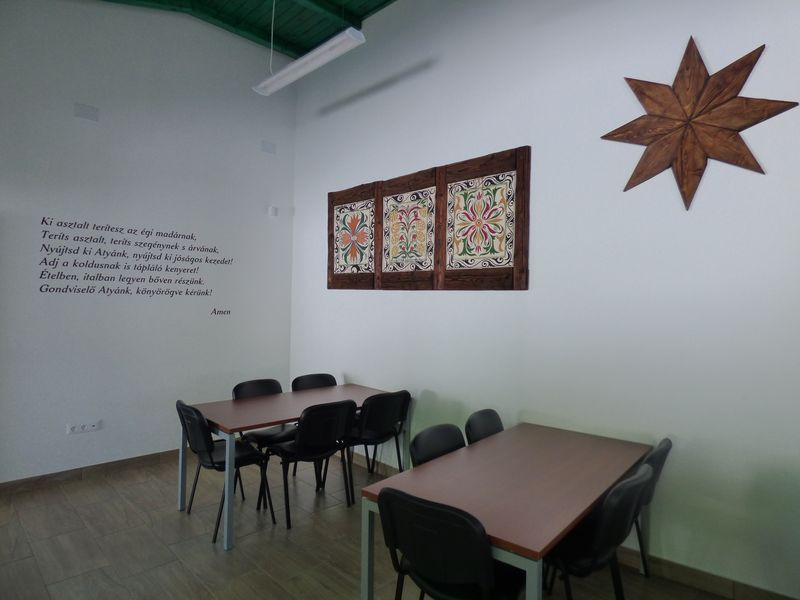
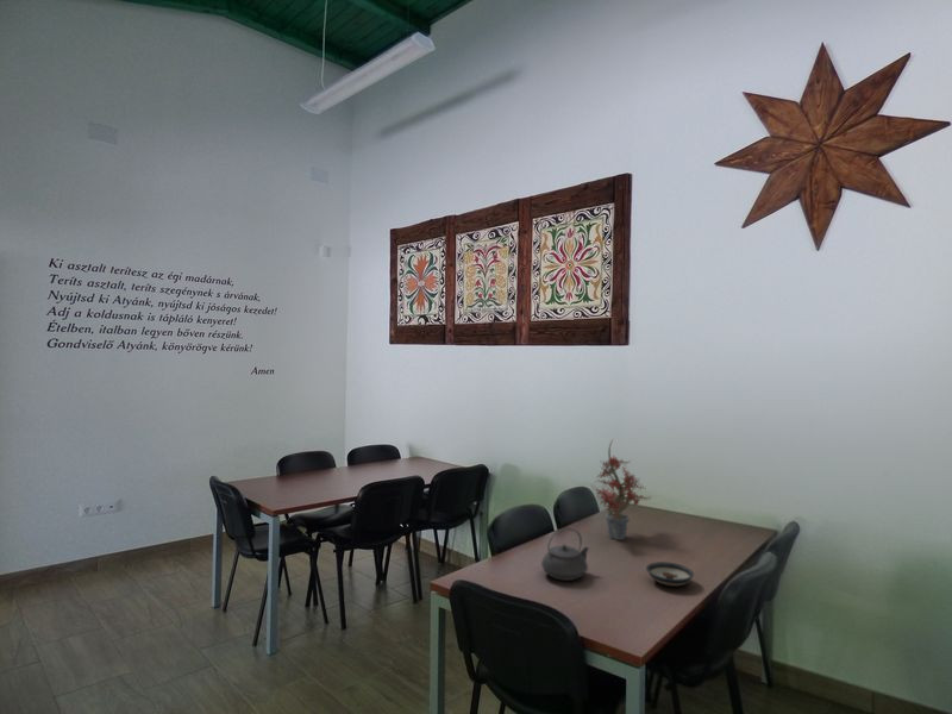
+ potted plant (616, 488)
+ saucer (669, 575)
+ teapot (566, 551)
